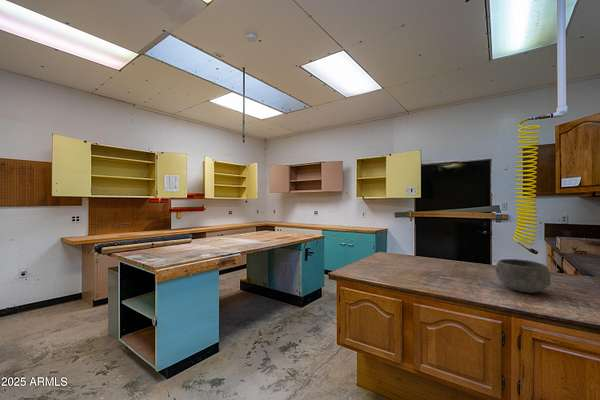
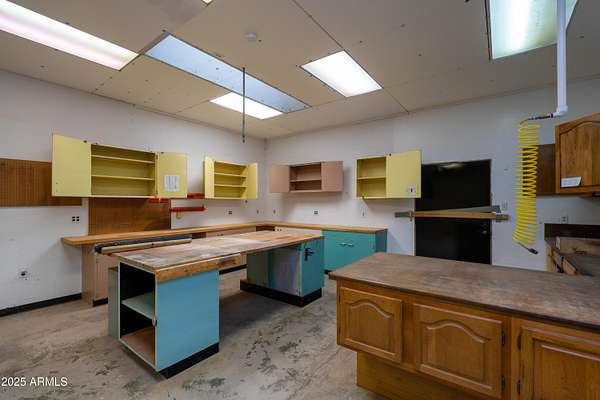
- bowl (521, 276)
